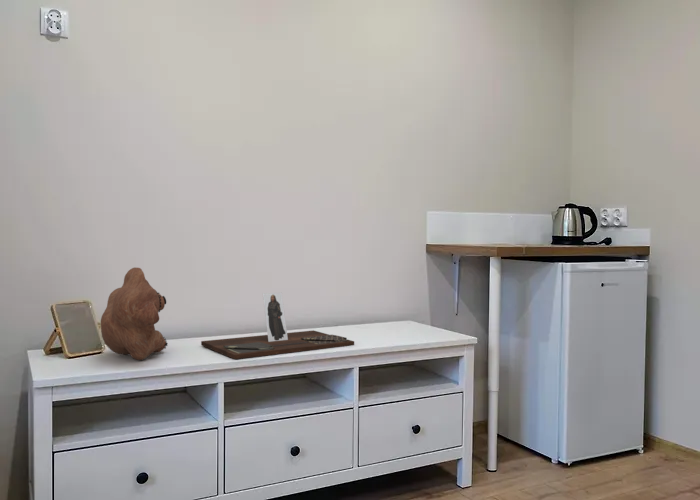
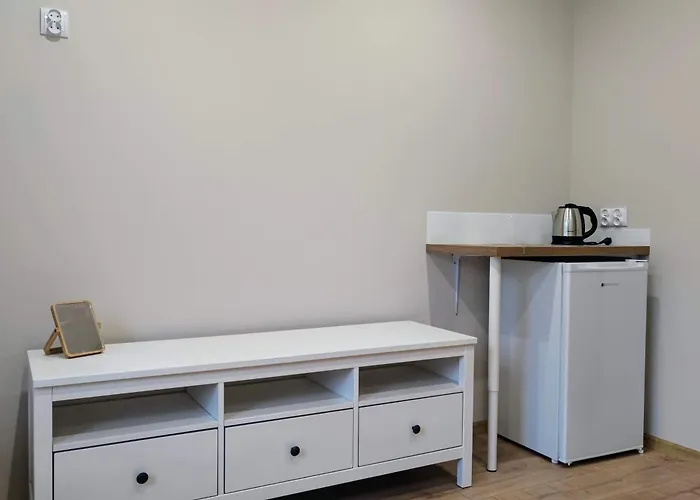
- teddy bear (137, 312)
- decorative tray (278, 319)
